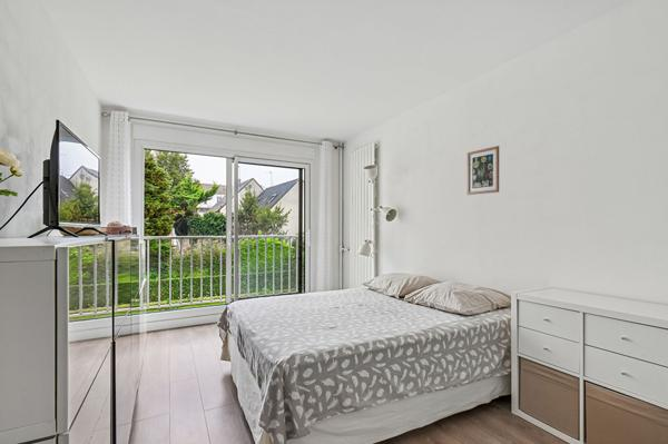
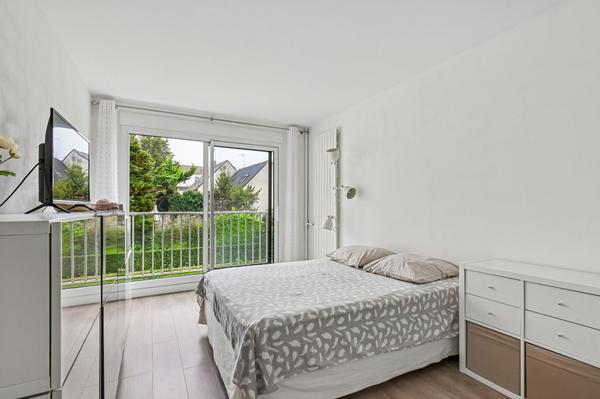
- wall art (482, 171)
